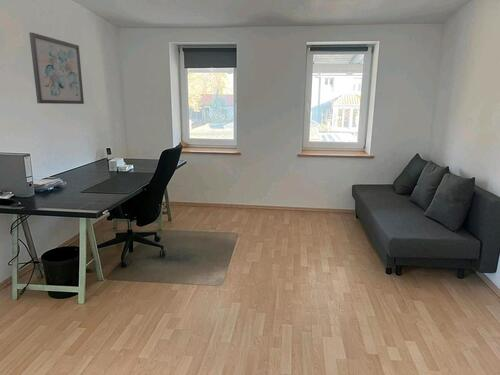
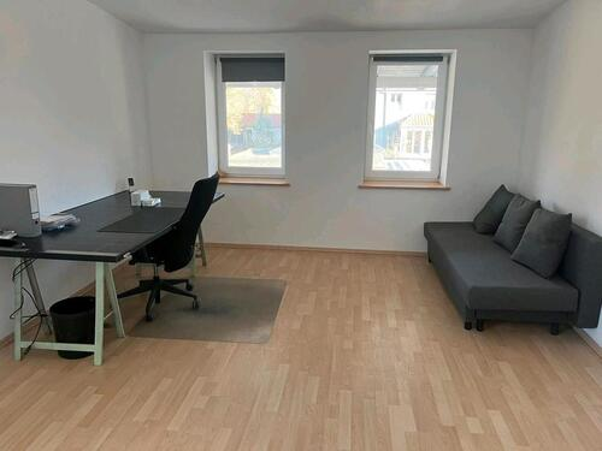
- wall art (59, 72)
